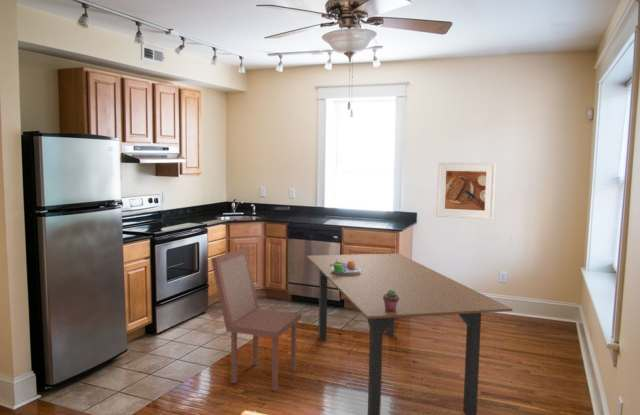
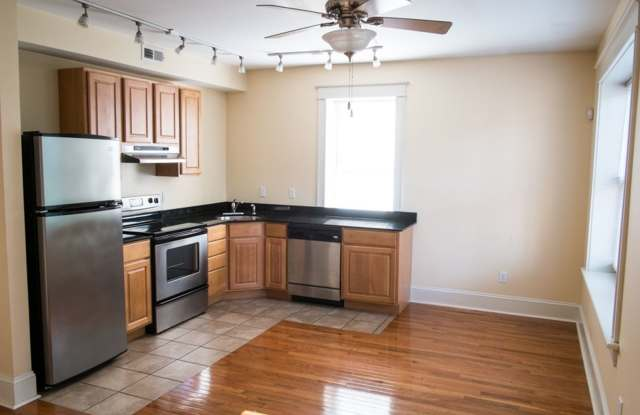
- dining table (385, 323)
- dining chair (257, 315)
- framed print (465, 190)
- potted succulent (391, 299)
- fruit bowl (344, 266)
